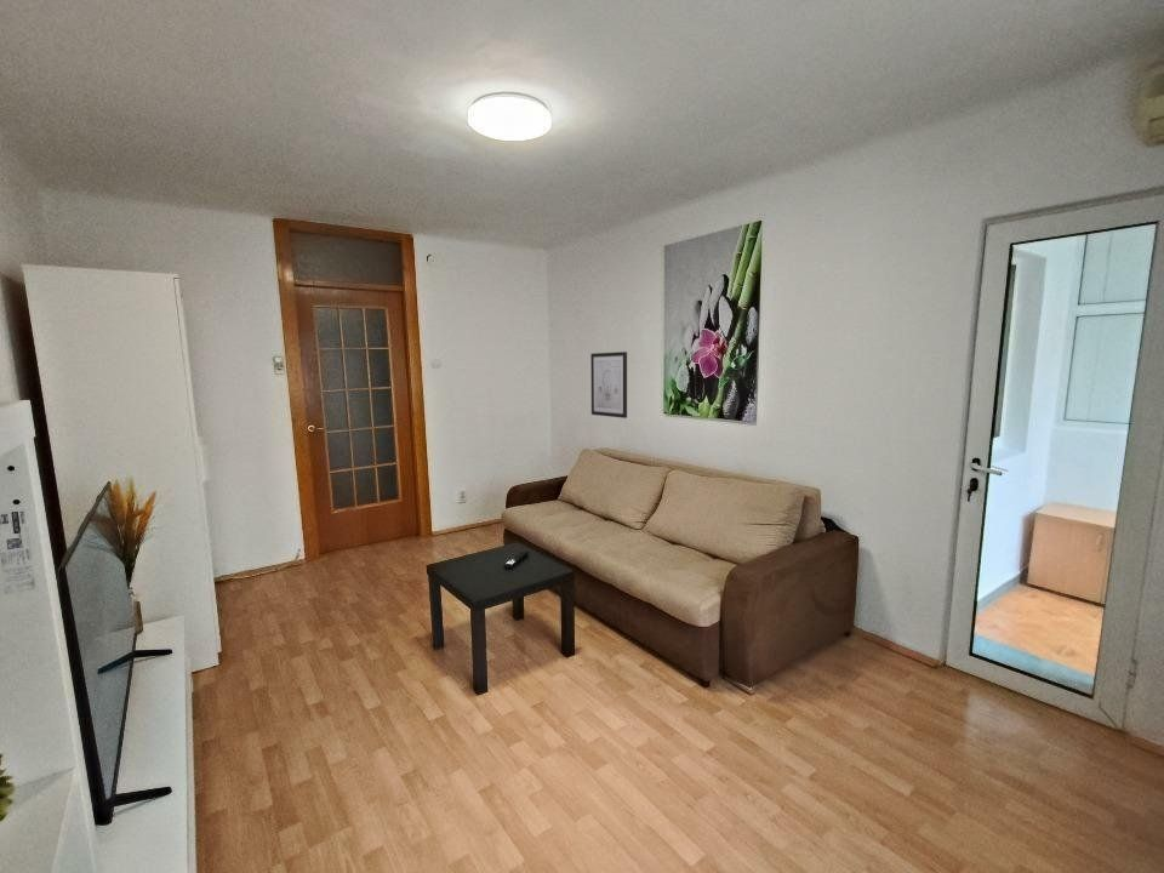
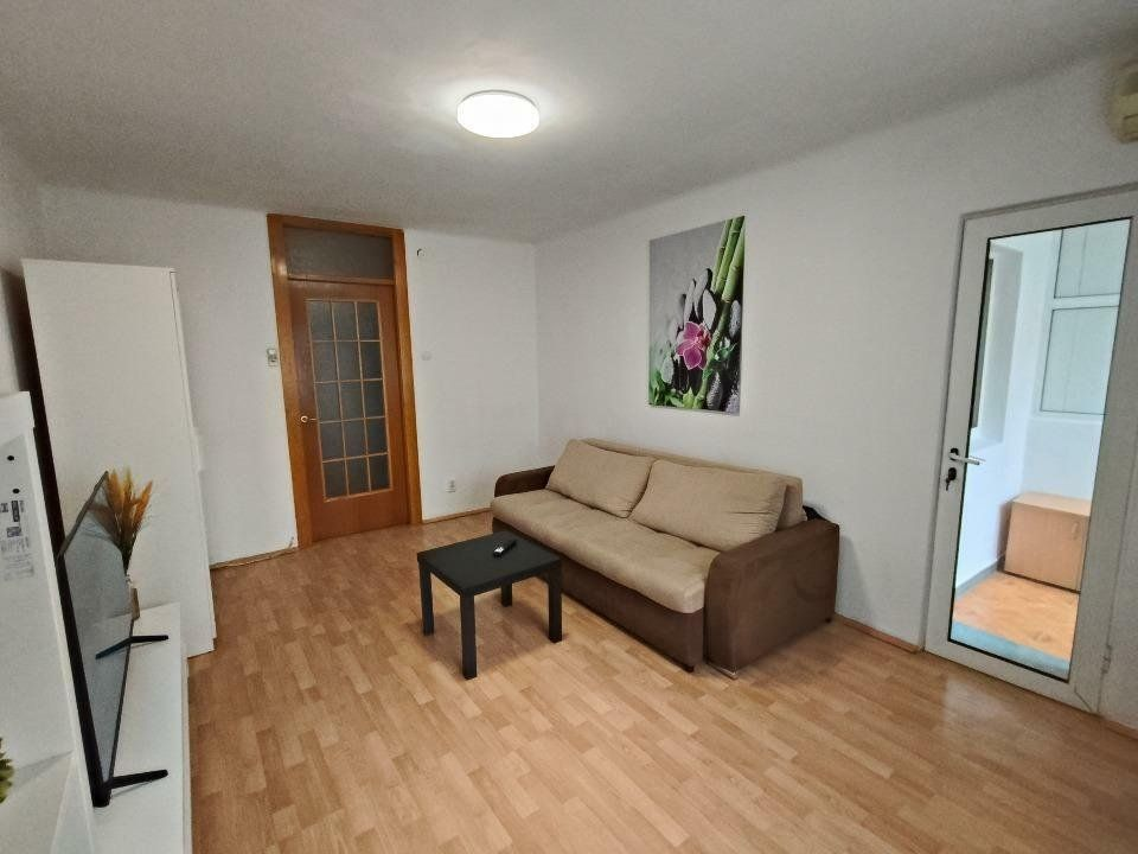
- wall art (607, 384)
